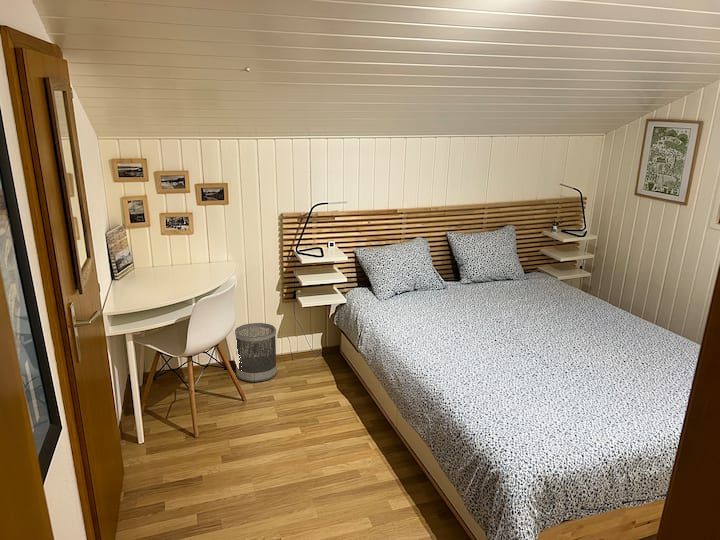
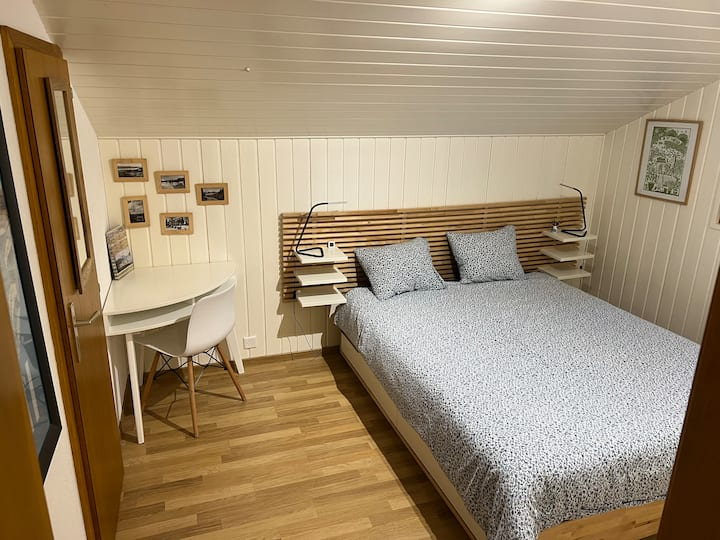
- wastebasket (256, 351)
